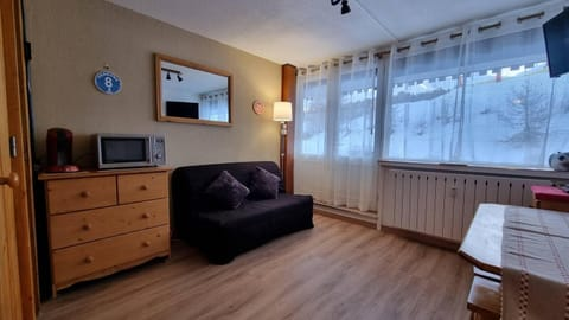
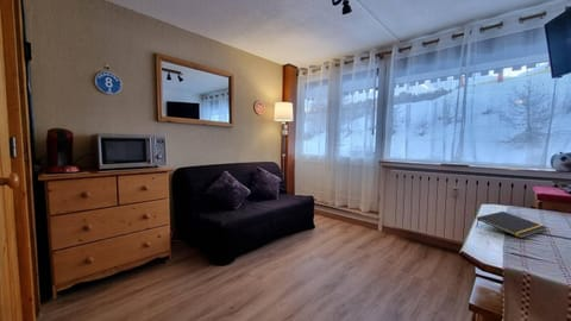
+ notepad (510, 222)
